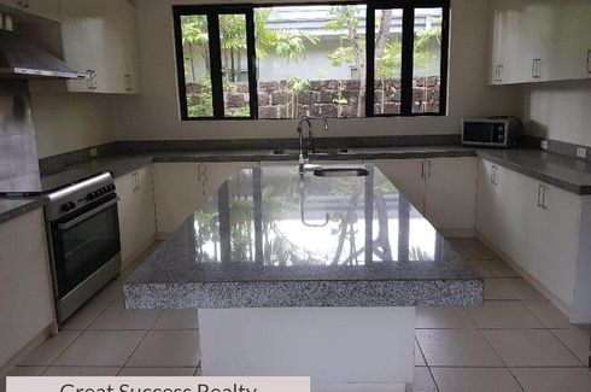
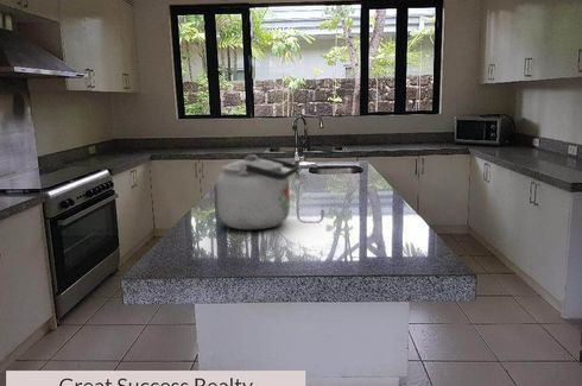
+ kettle (258, 188)
